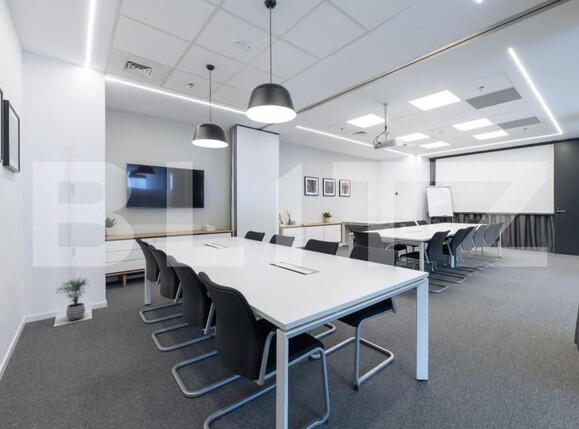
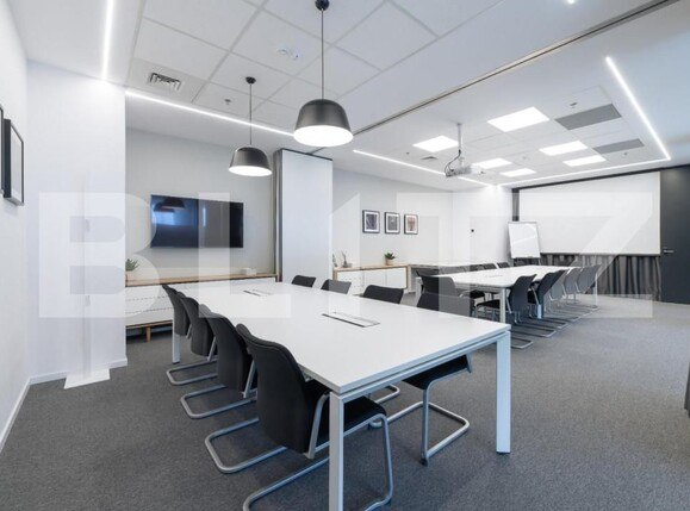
- potted plant (74, 298)
